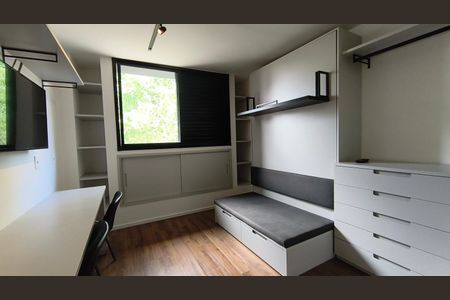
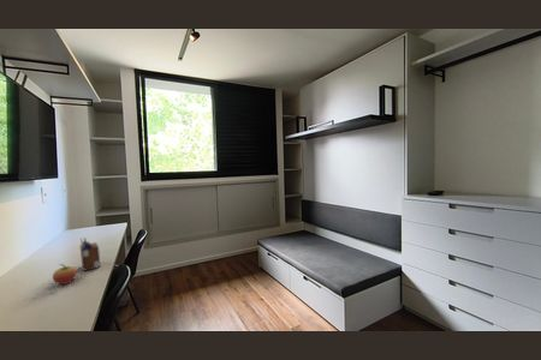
+ fruit (65, 272)
+ desk organizer (89, 252)
